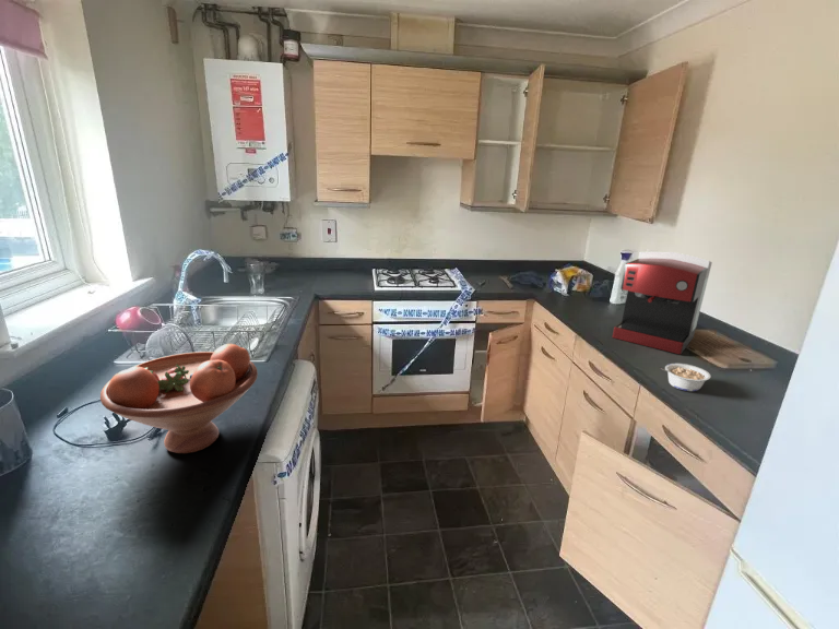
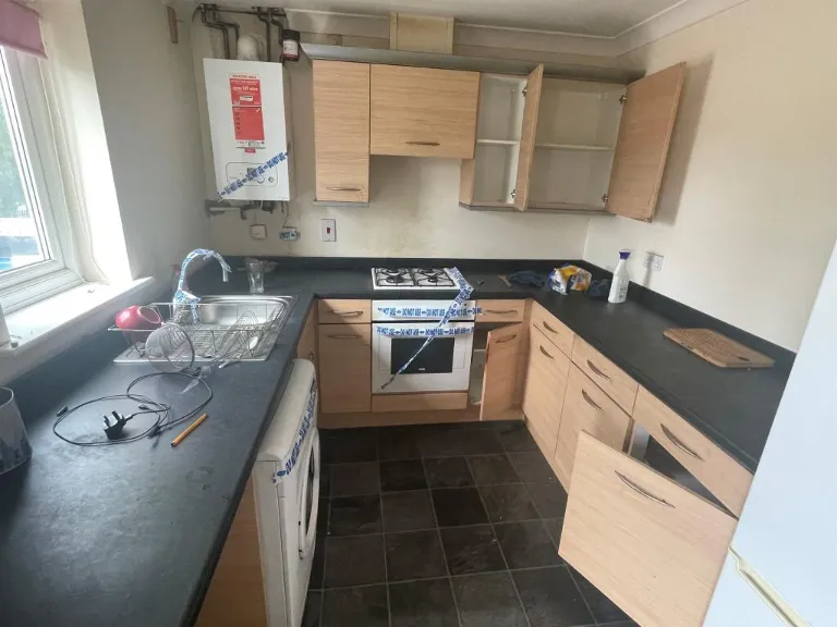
- legume (685, 377)
- coffee maker (659, 298)
- fruit bowl (187, 396)
